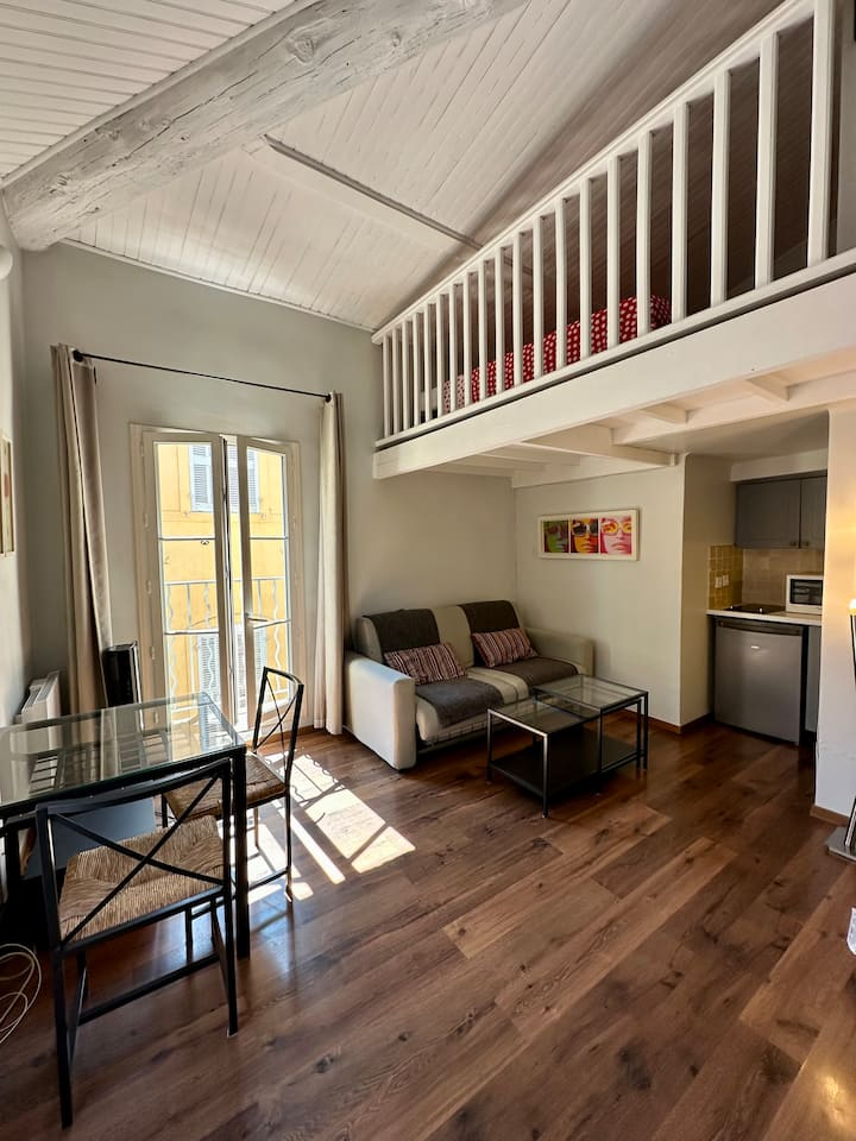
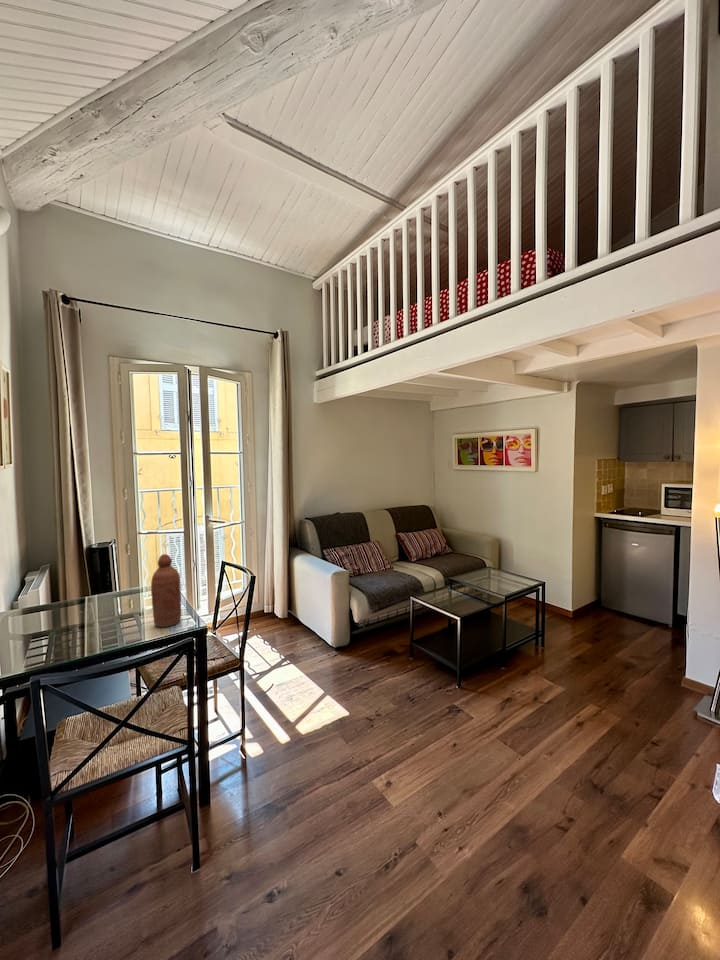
+ bottle (166, 588)
